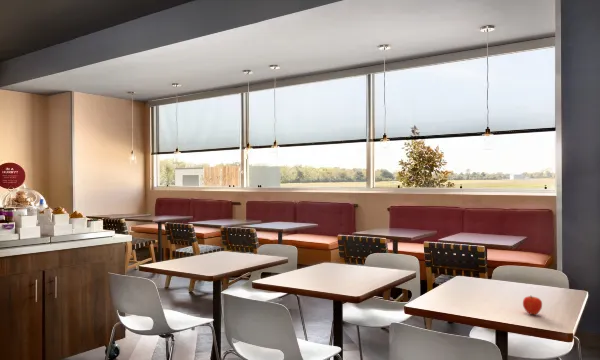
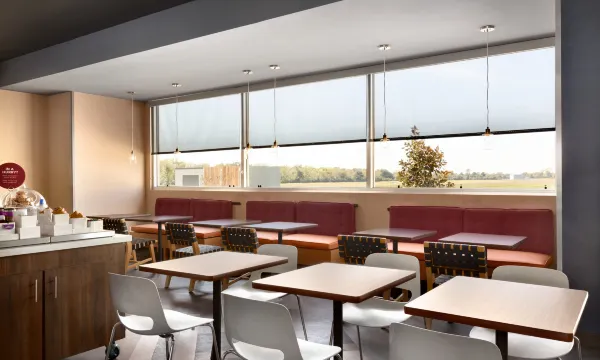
- fruit (532, 304)
